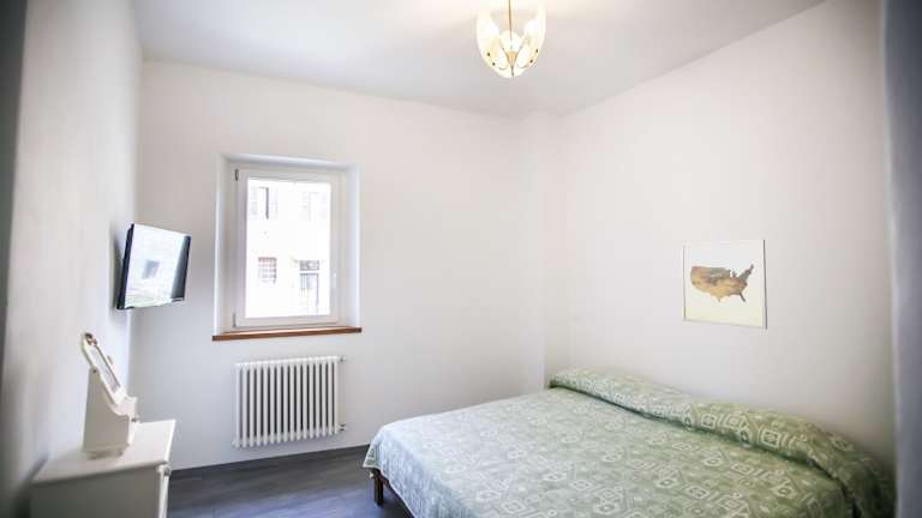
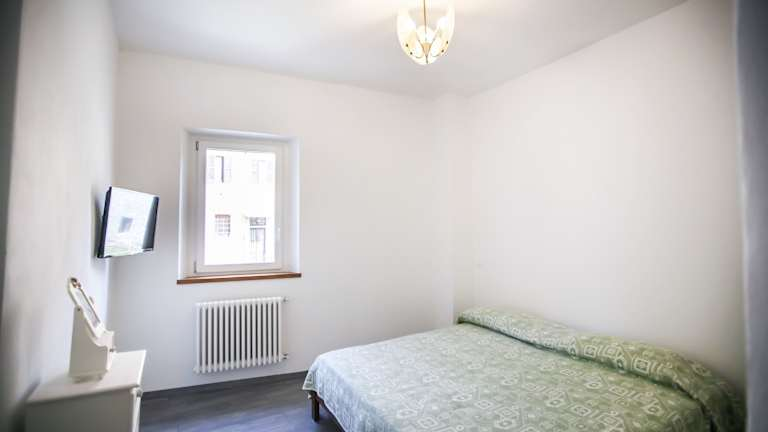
- wall art (720, 283)
